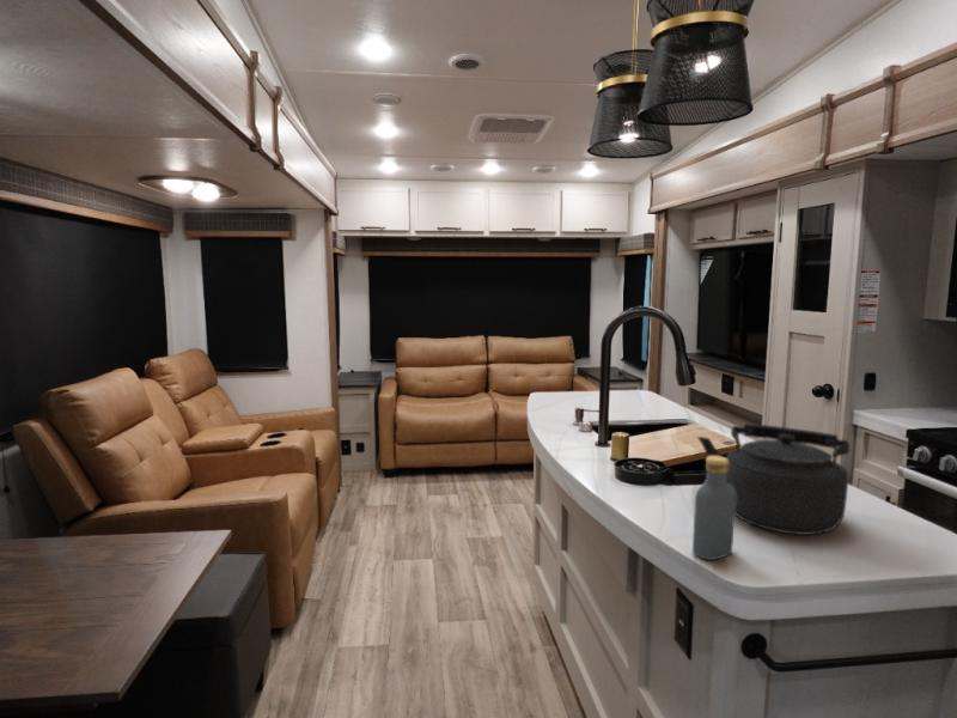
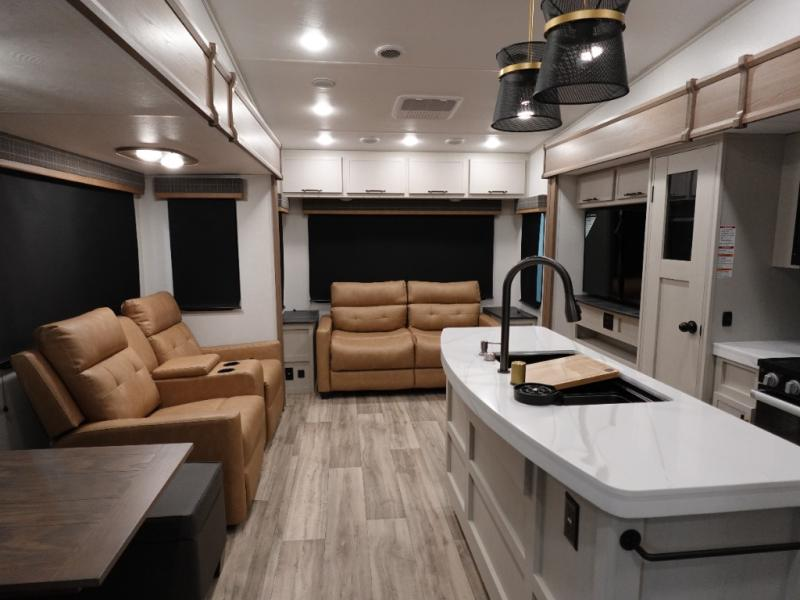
- vodka (714, 505)
- kettle (779, 474)
